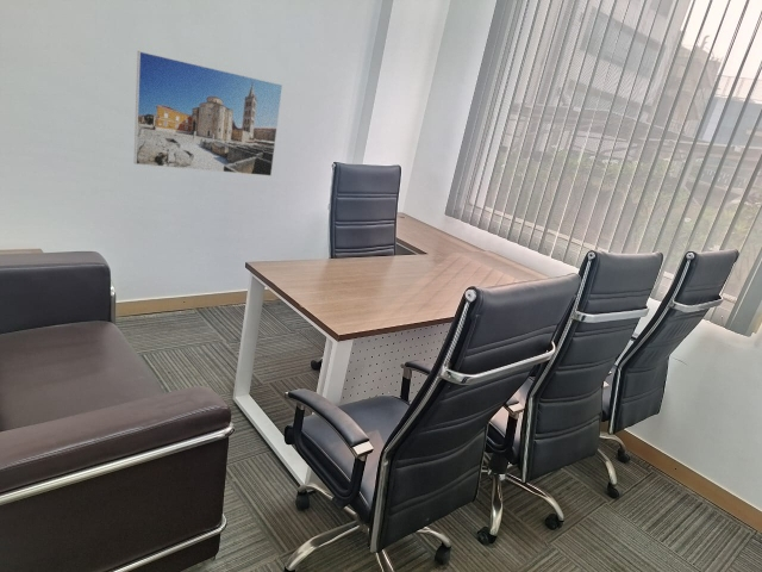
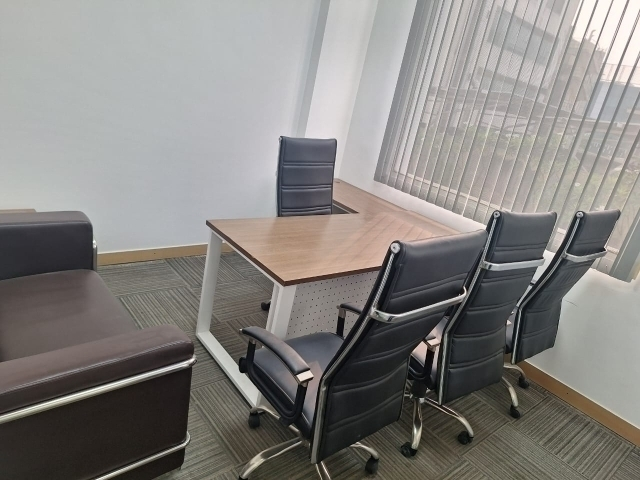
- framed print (212, 120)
